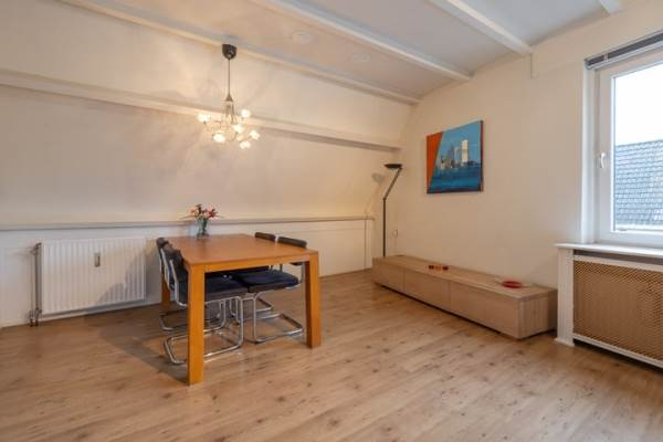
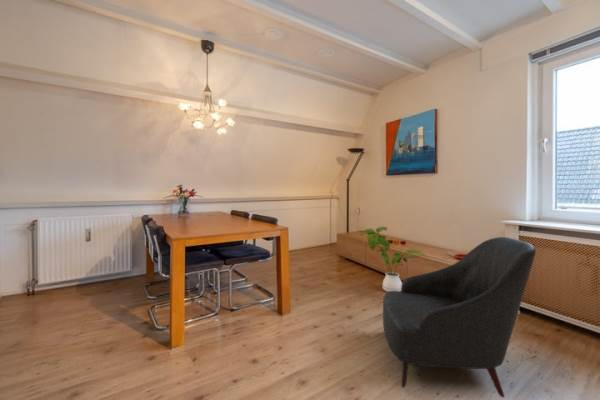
+ armchair (448, 300)
+ house plant (386, 259)
